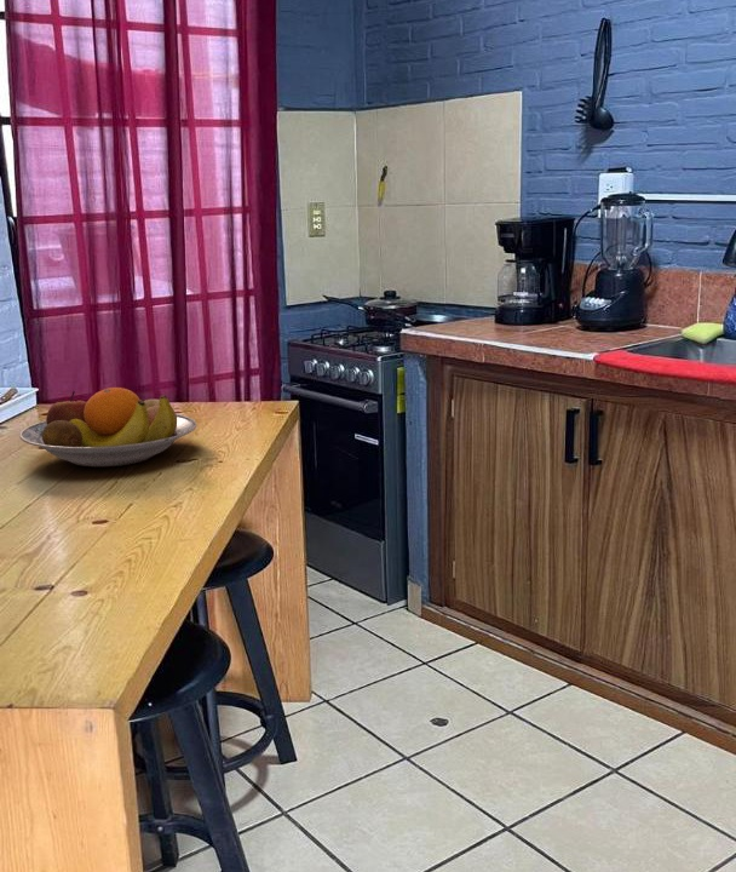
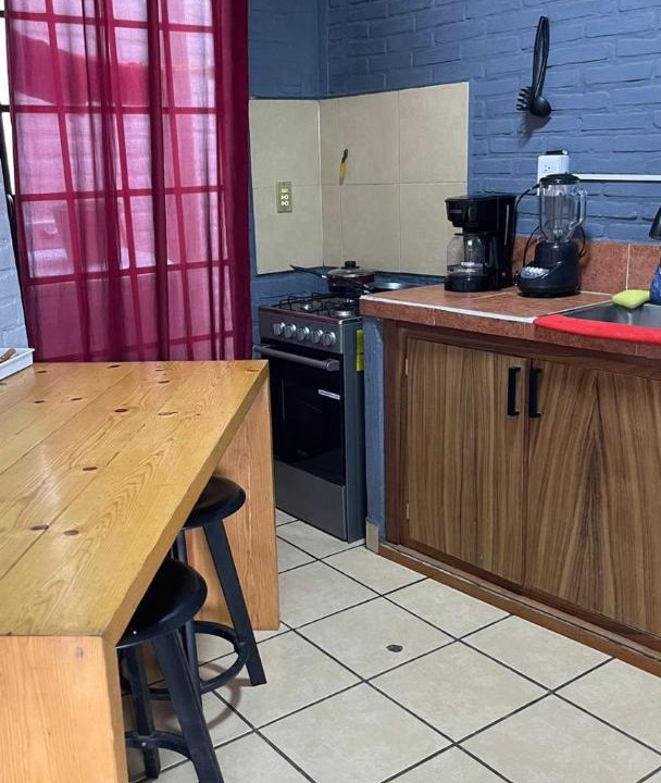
- fruit bowl (109, 420)
